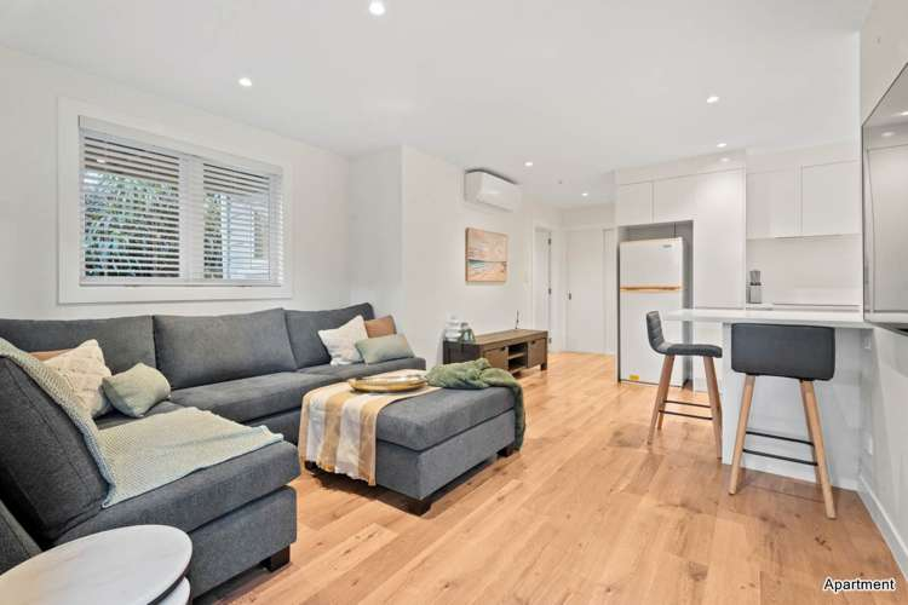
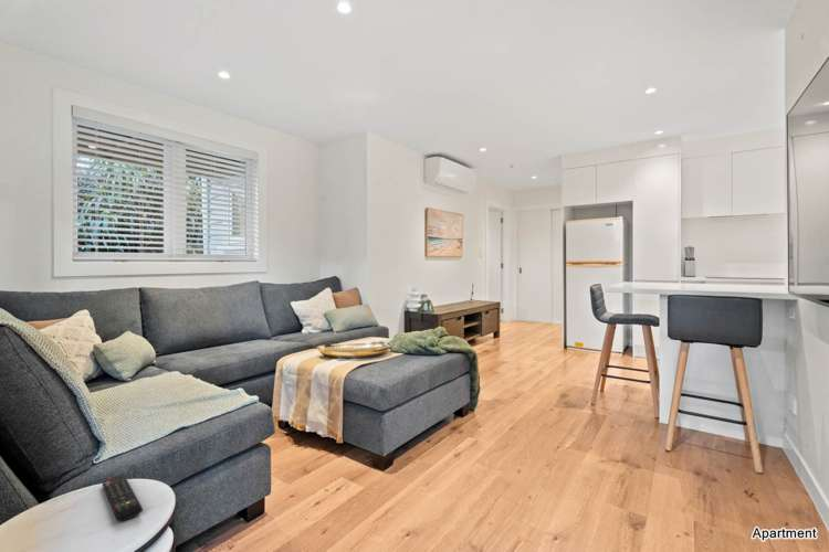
+ remote control (120, 496)
